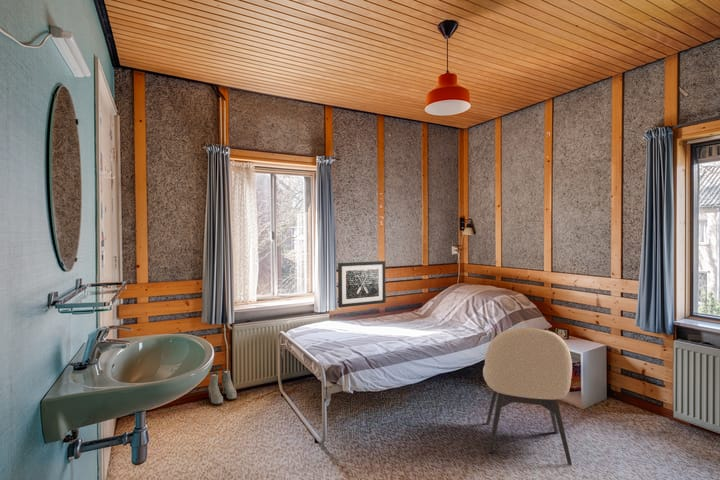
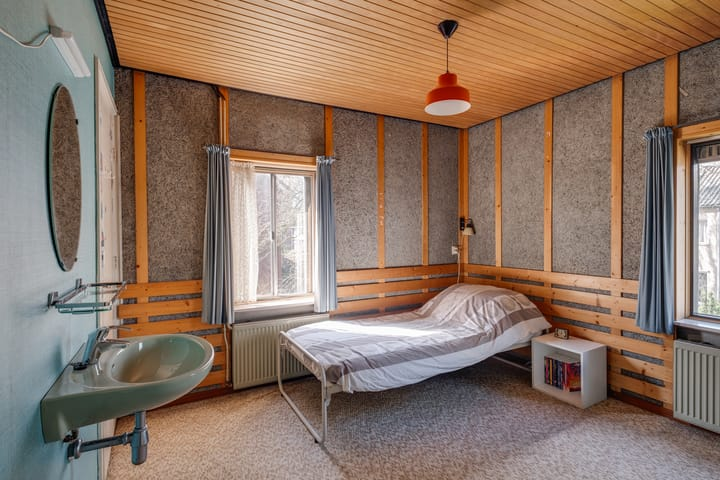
- boots (222, 385)
- chair (525, 381)
- wall art (362, 283)
